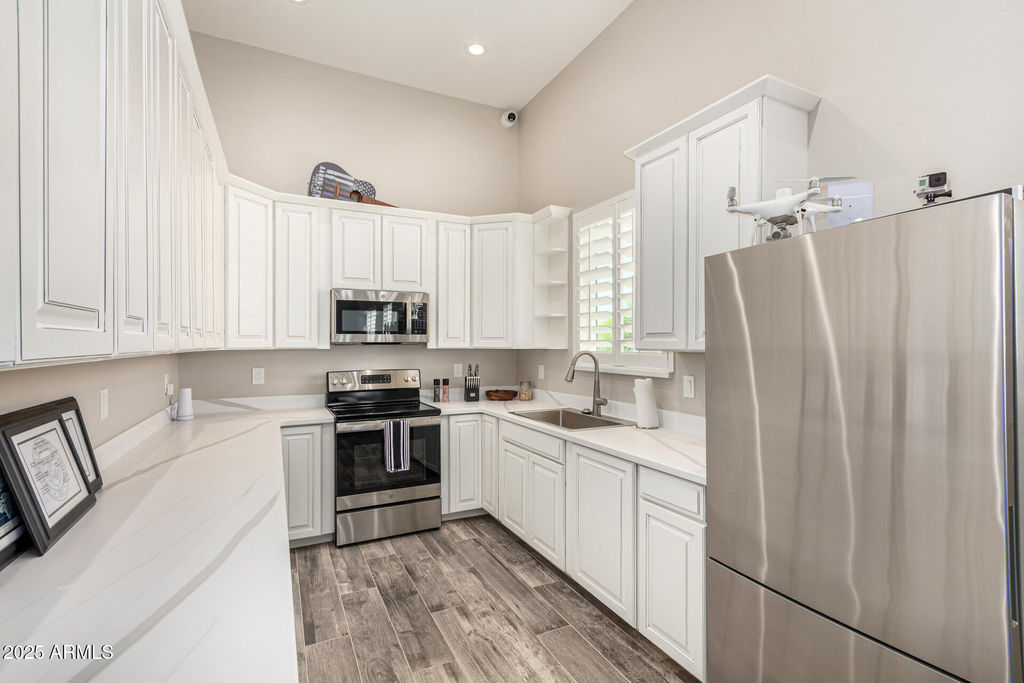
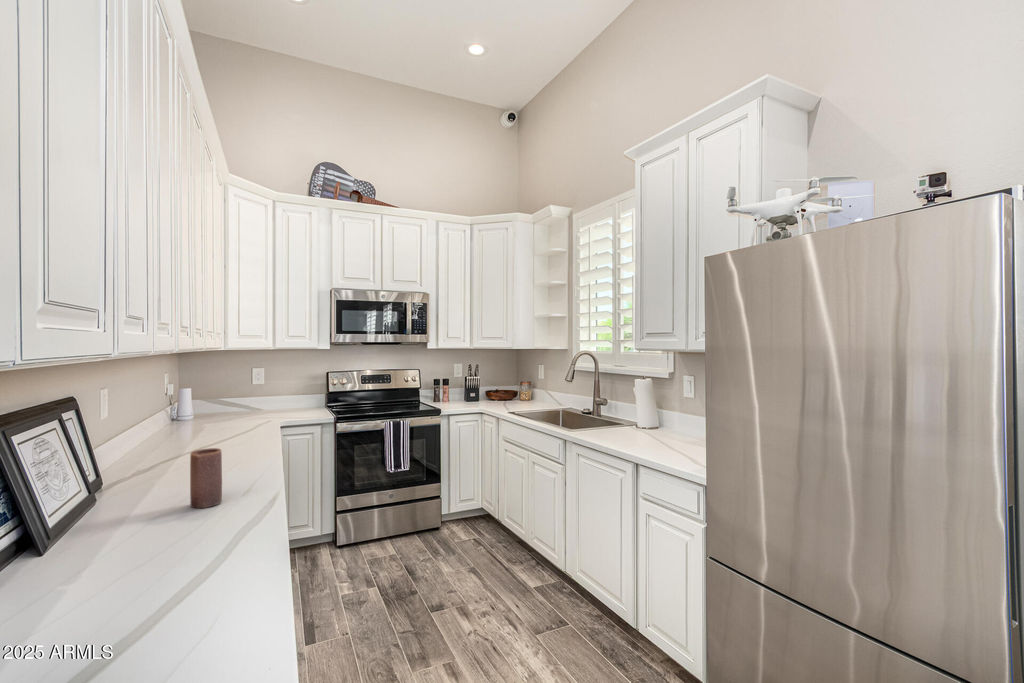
+ candle (206, 477)
